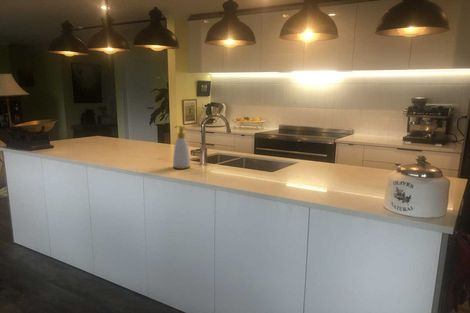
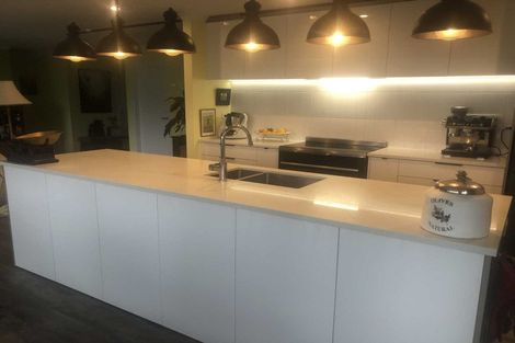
- soap bottle (181, 146)
